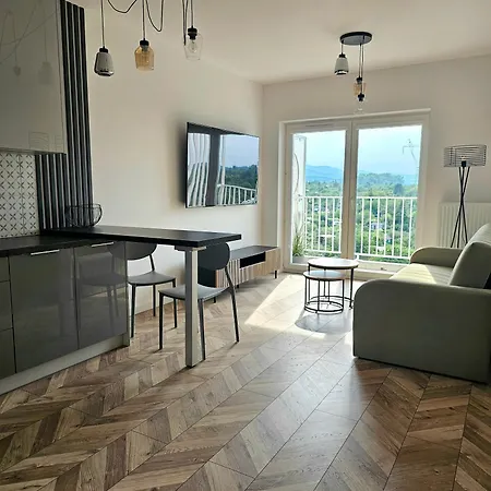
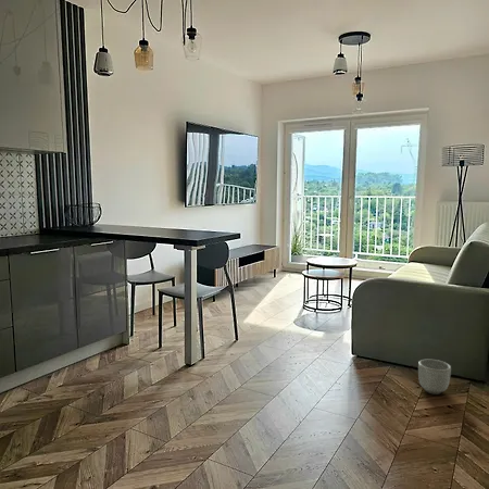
+ planter (434, 377)
